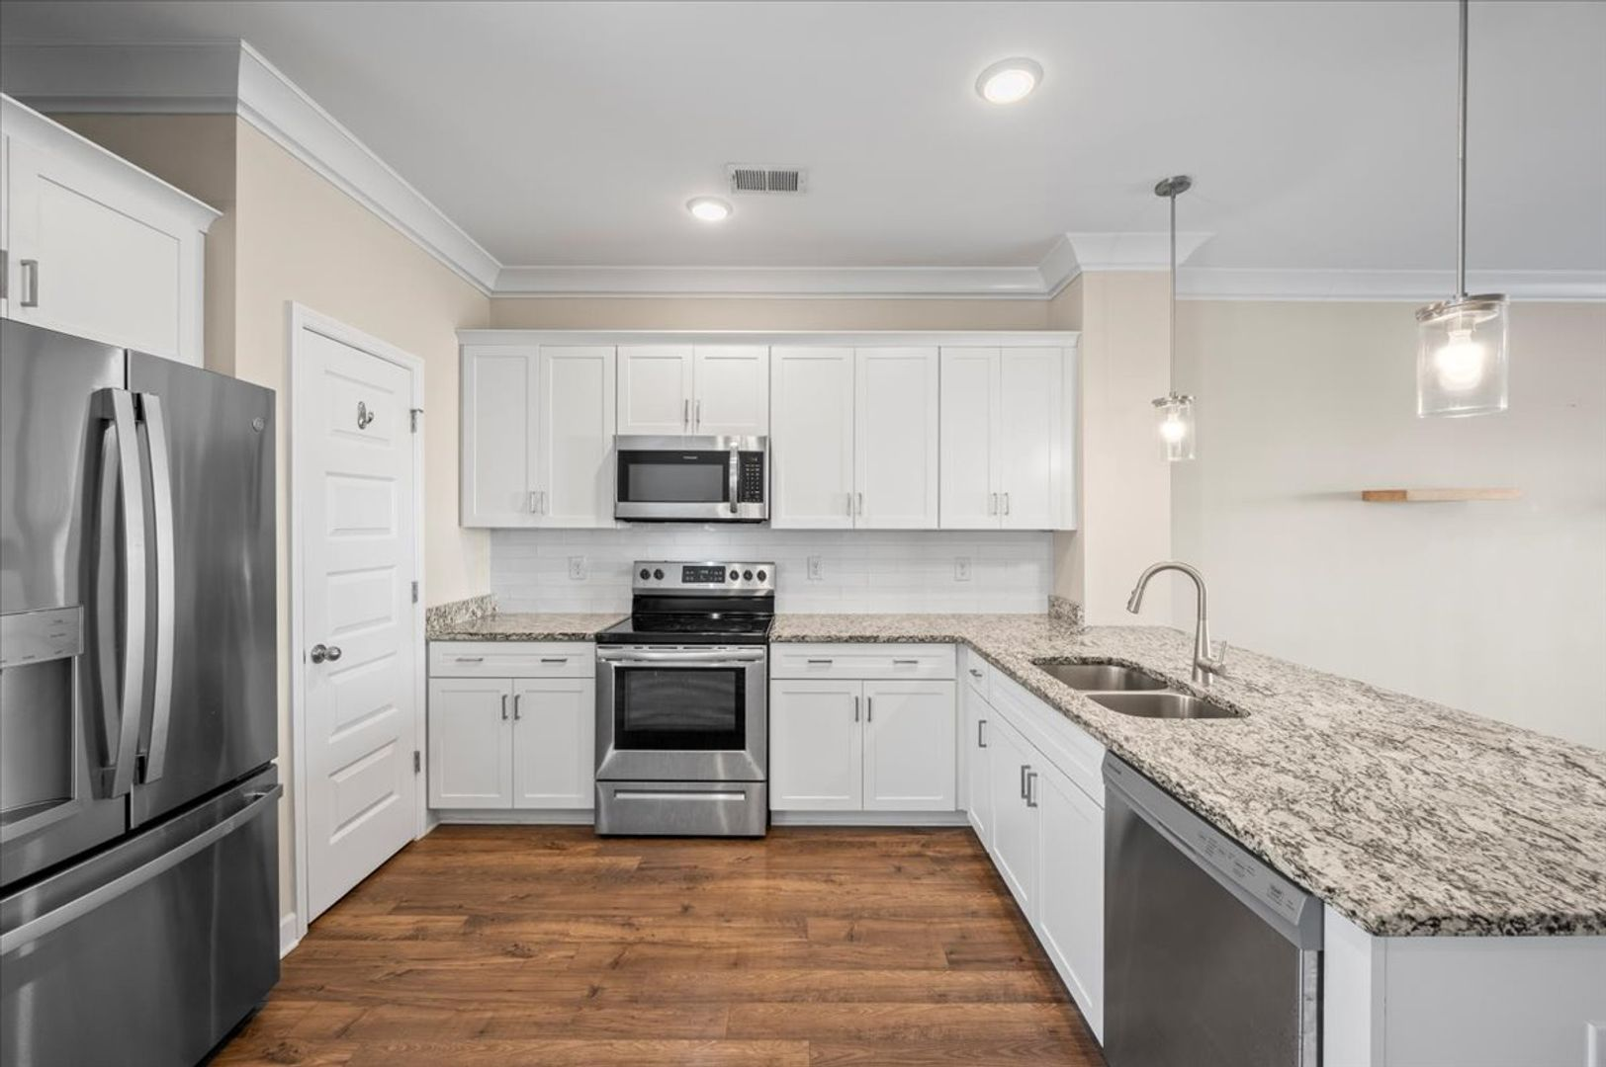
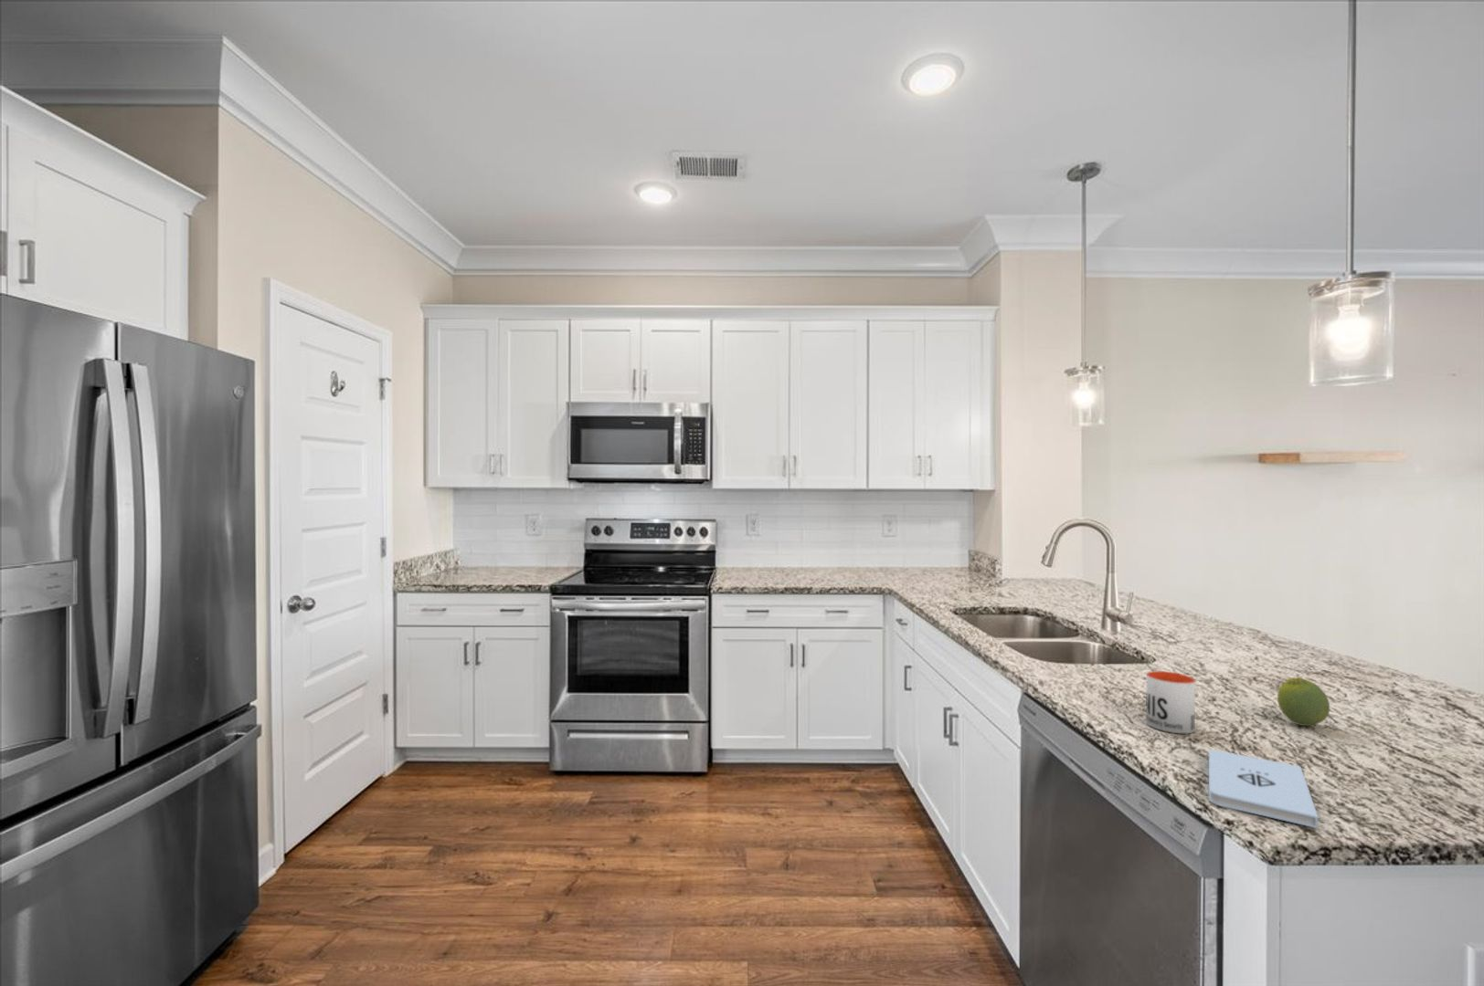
+ fruit (1302, 701)
+ notepad (1256, 784)
+ mug (1171, 699)
